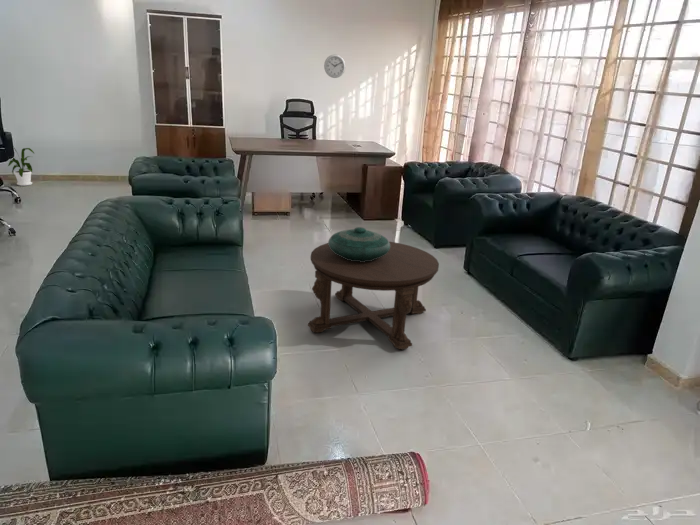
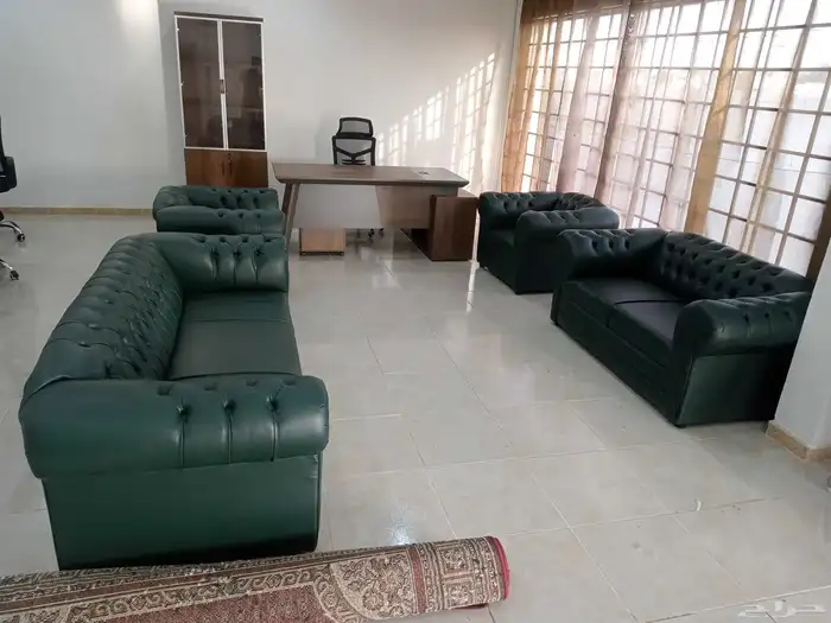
- wall clock (335, 66)
- decorative bowl (359, 241)
- coffee table (372, 289)
- house plant (19, 164)
